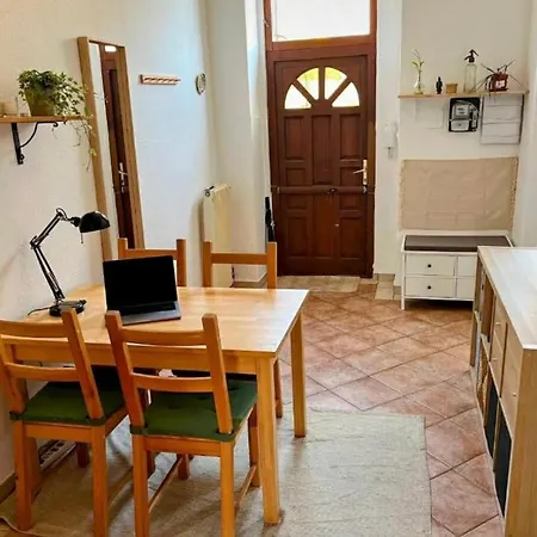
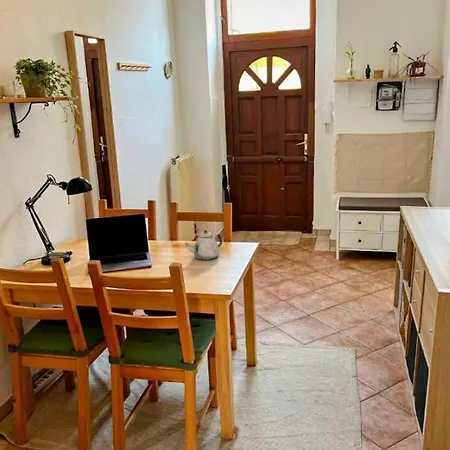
+ teapot (203, 244)
